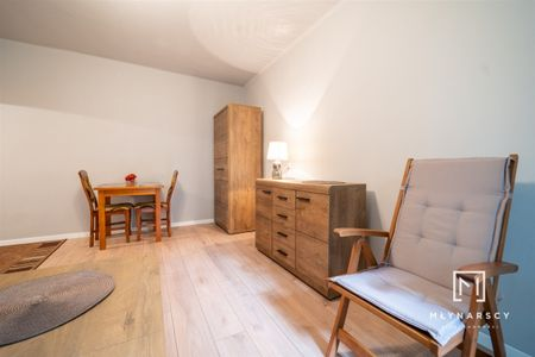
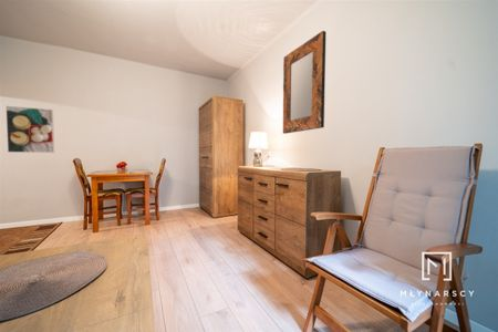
+ home mirror (301, 89)
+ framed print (31, 129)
